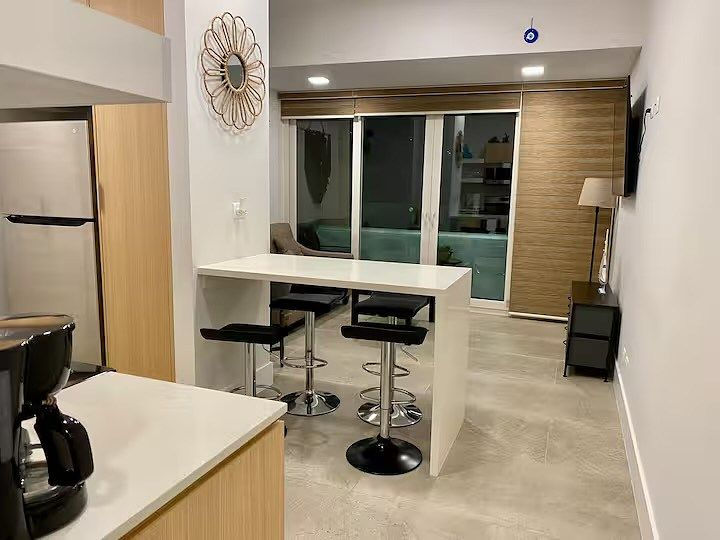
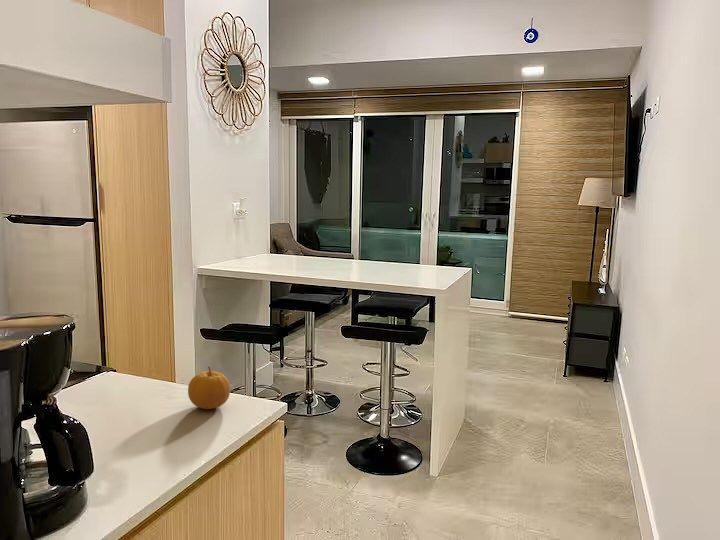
+ fruit (209, 385)
